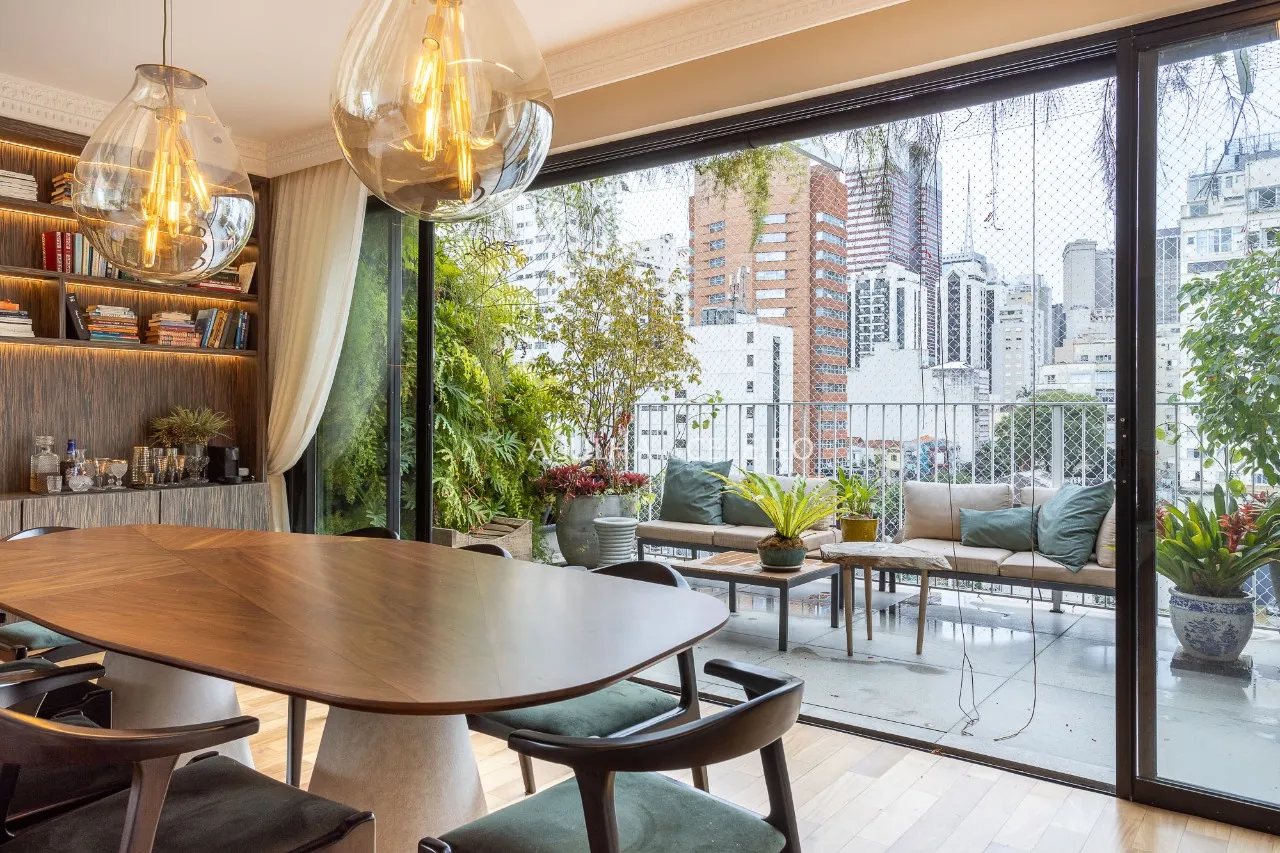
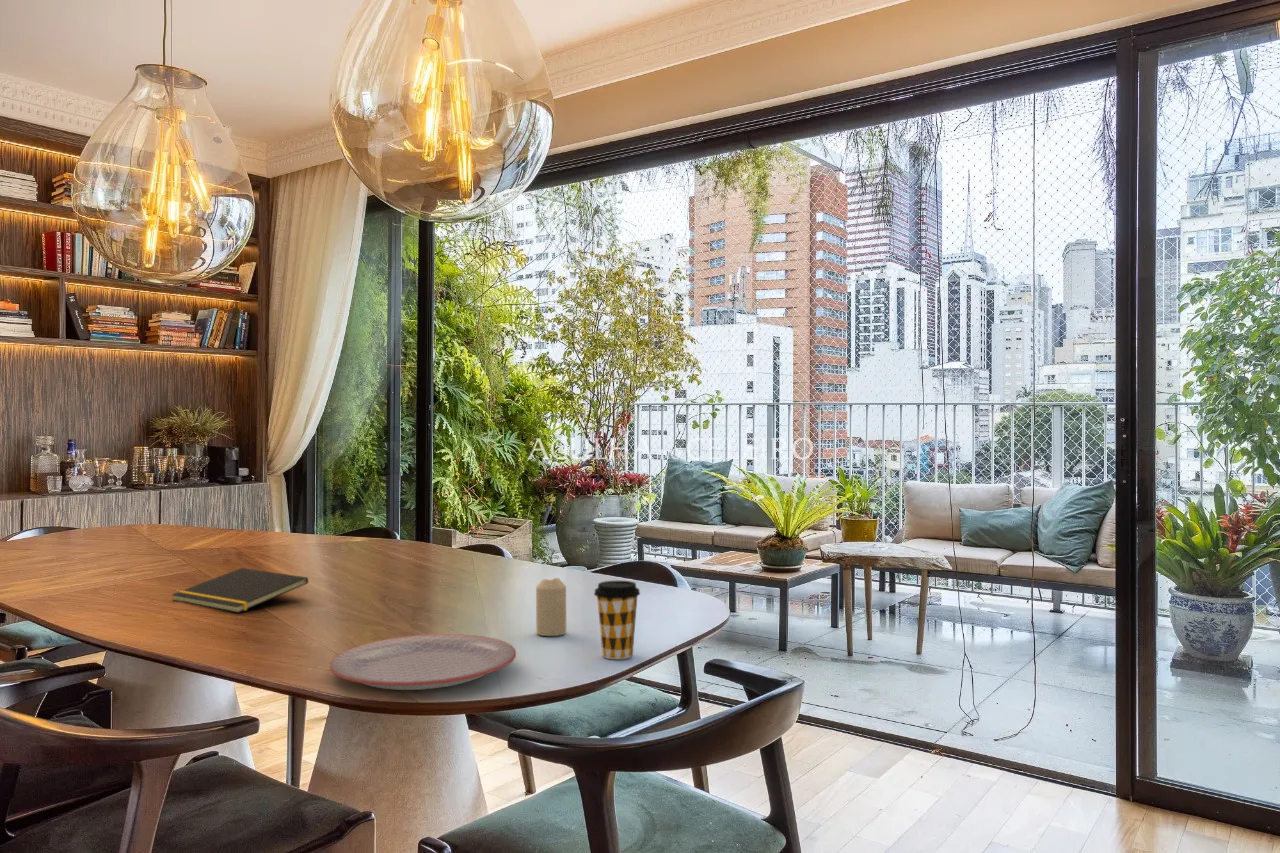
+ candle (551, 605)
+ coffee cup (617, 619)
+ notepad (240, 588)
+ plate (425, 663)
